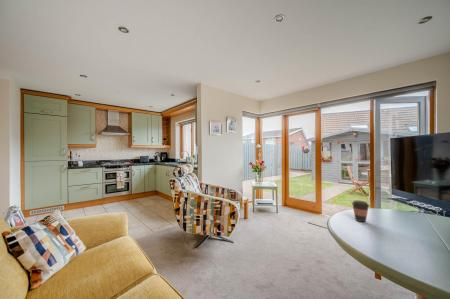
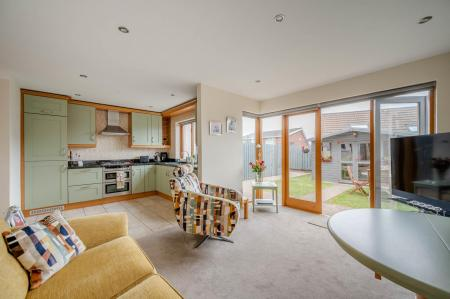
- coffee cup (360, 211)
